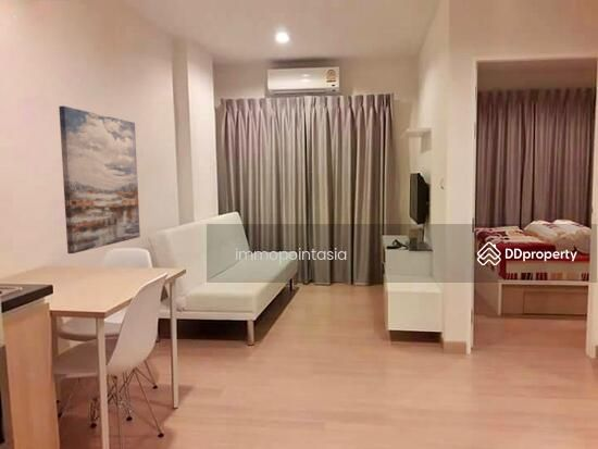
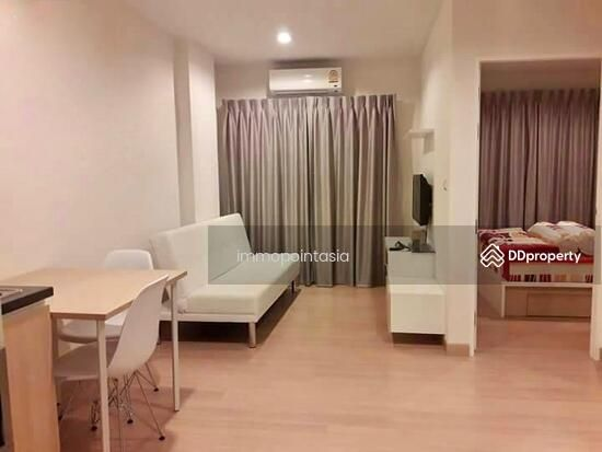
- wall art (104, 180)
